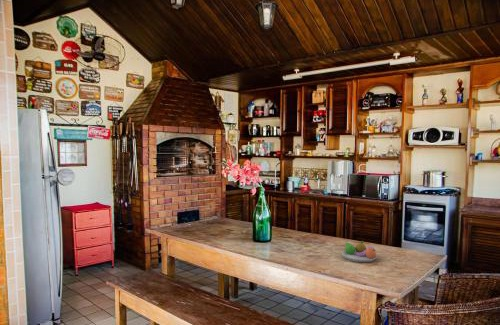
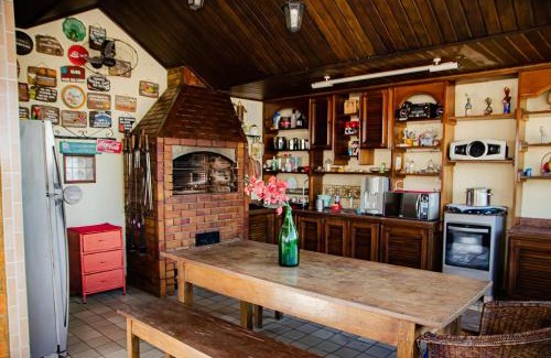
- fruit bowl (358, 250)
